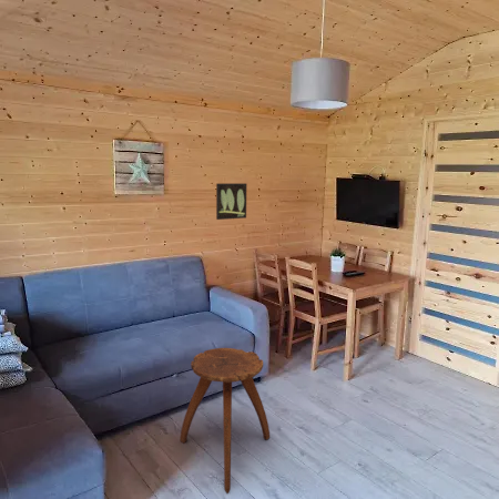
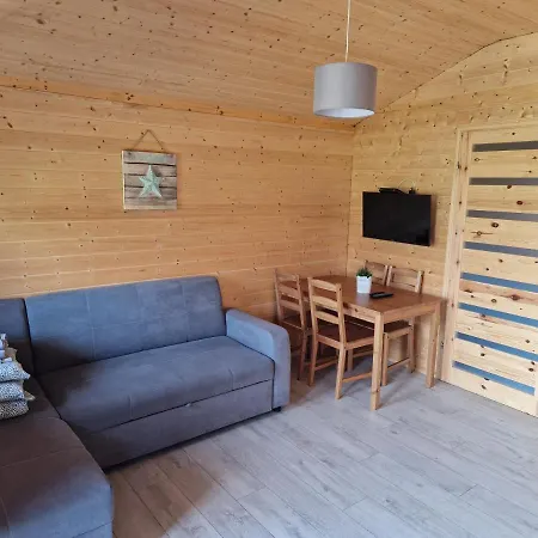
- stool (223, 414)
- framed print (232, 201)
